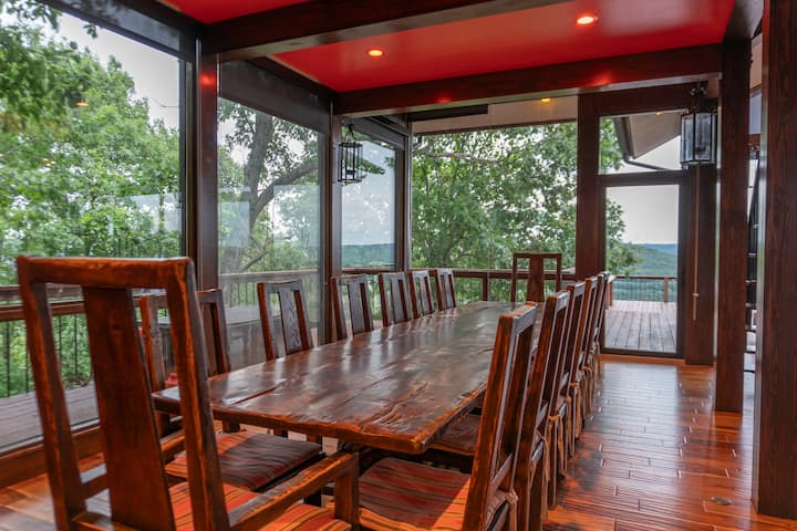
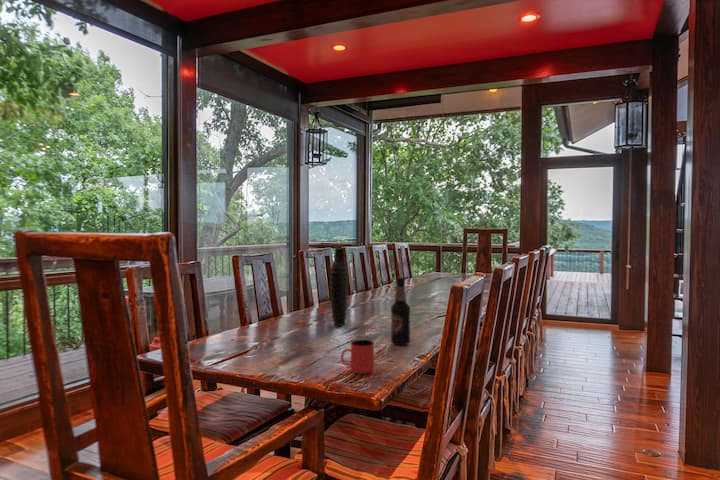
+ decorative vase (339, 286)
+ bottle (400, 310)
+ cup (357, 356)
